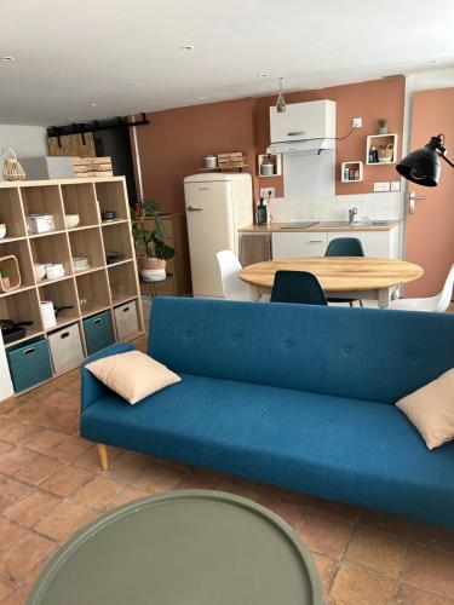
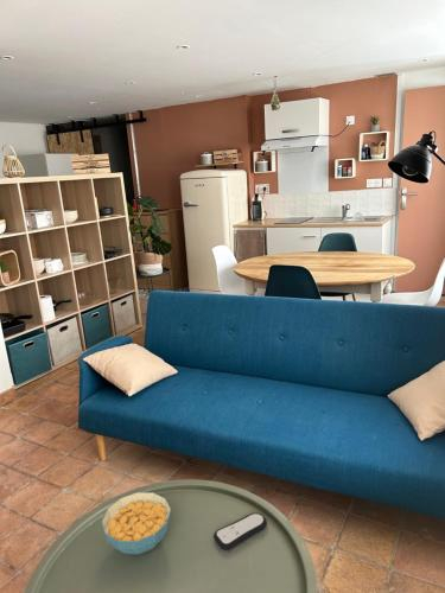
+ cereal bowl (138, 529)
+ remote control (241, 529)
